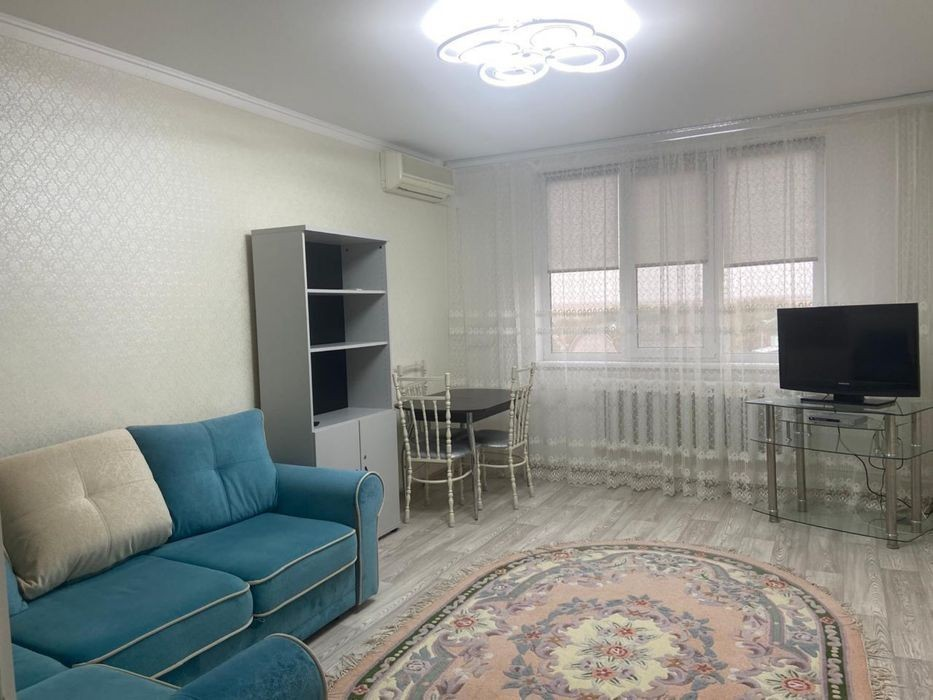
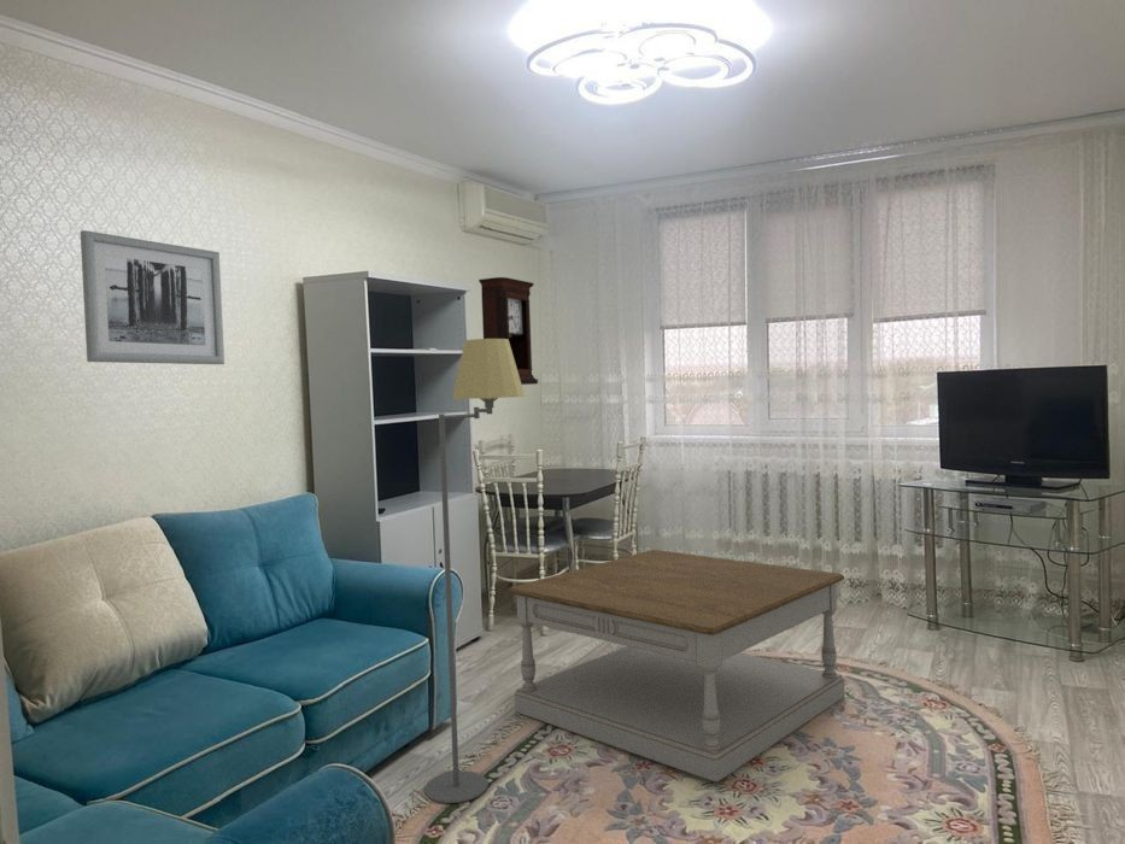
+ pendulum clock (510, 333)
+ coffee table (678, 641)
+ floor lamp (450, 568)
+ wall art (158, 303)
